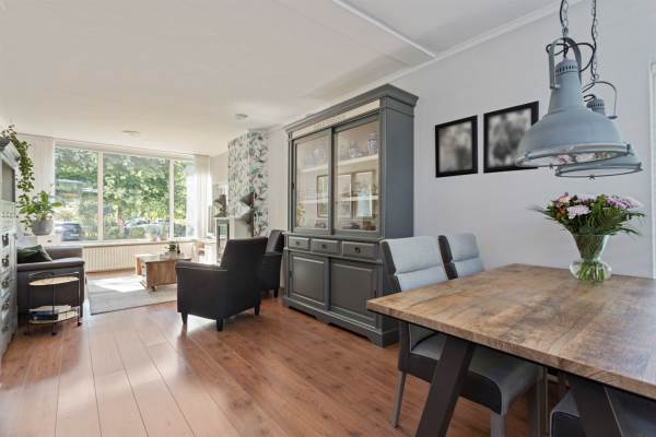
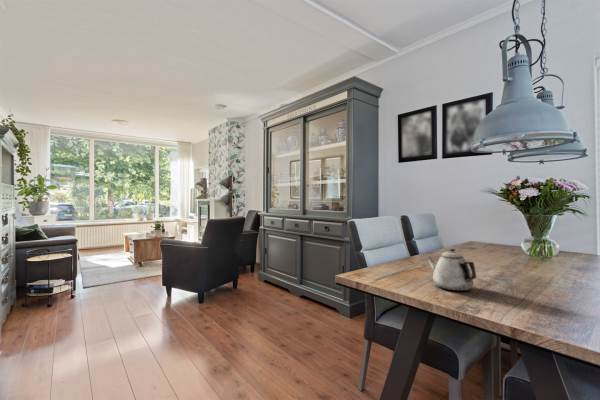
+ teapot (449, 267)
